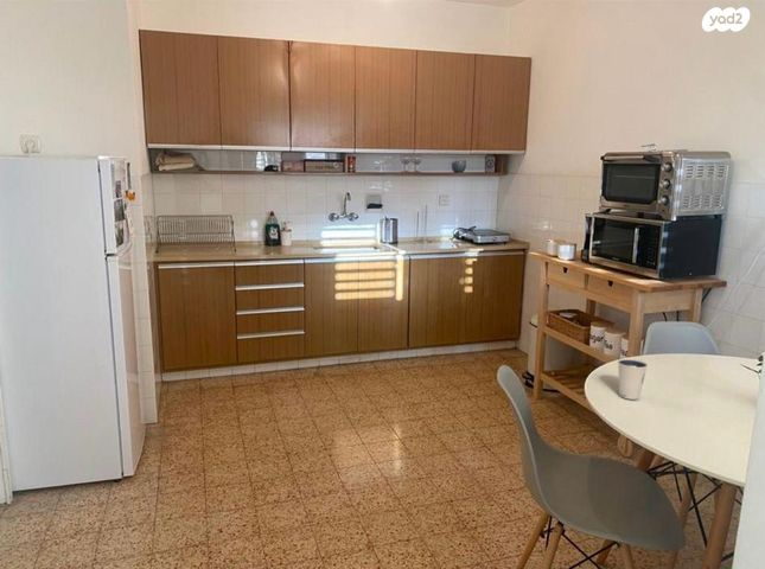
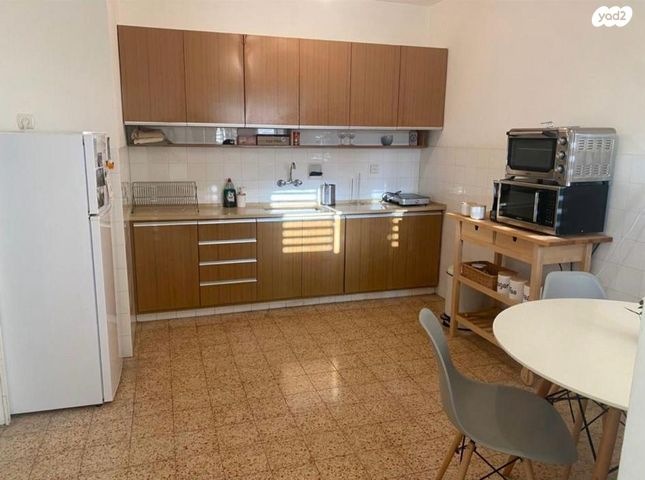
- dixie cup (630, 379)
